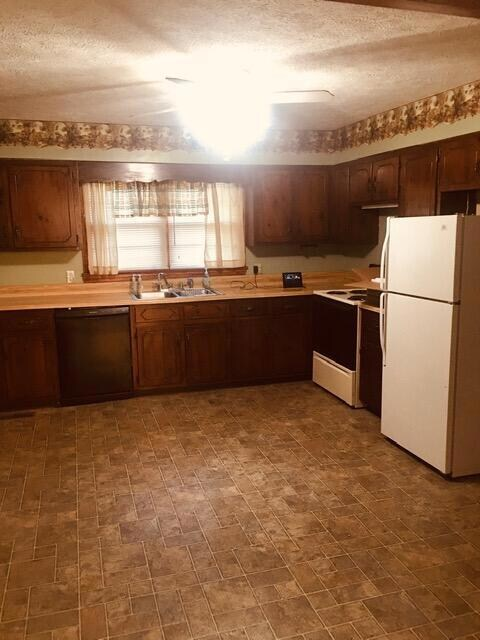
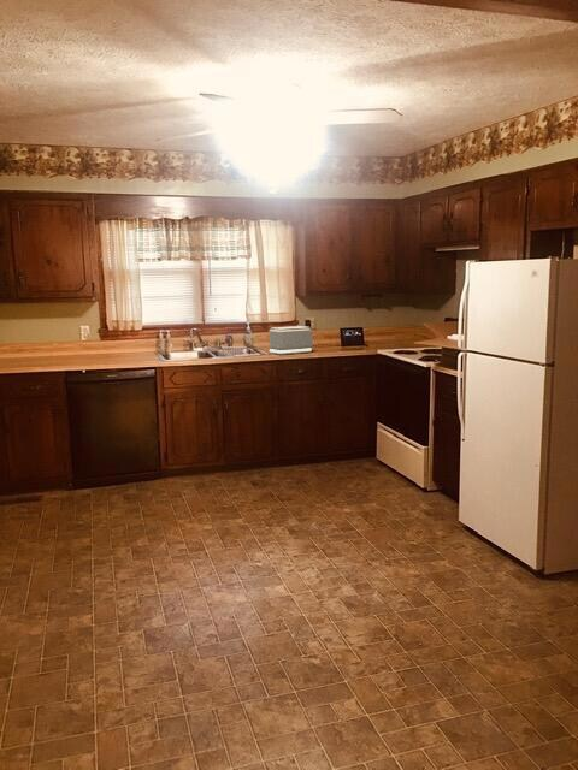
+ toaster (291, 339)
